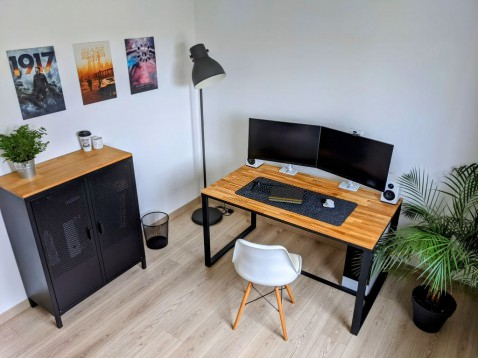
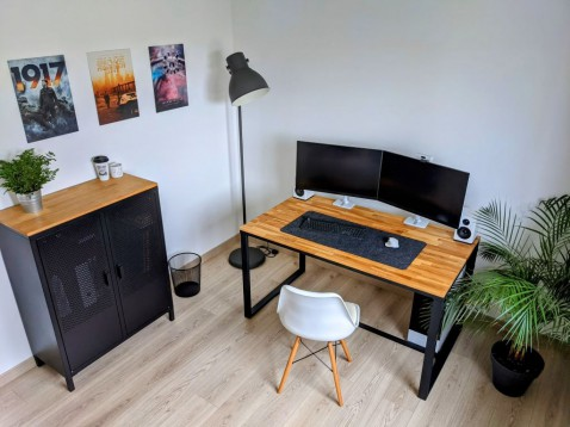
- notepad (286, 194)
